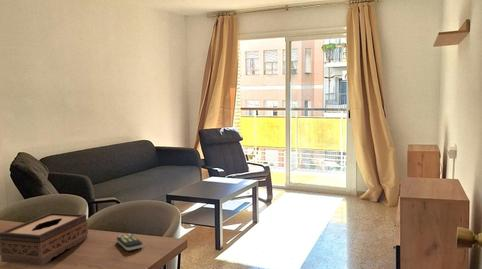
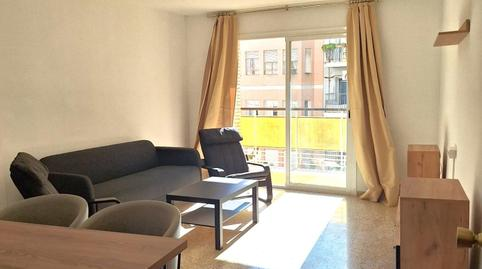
- remote control (129, 241)
- tissue box (46, 236)
